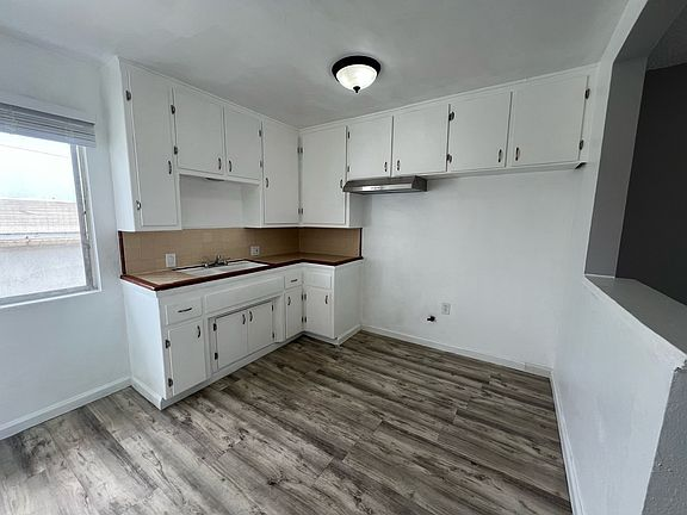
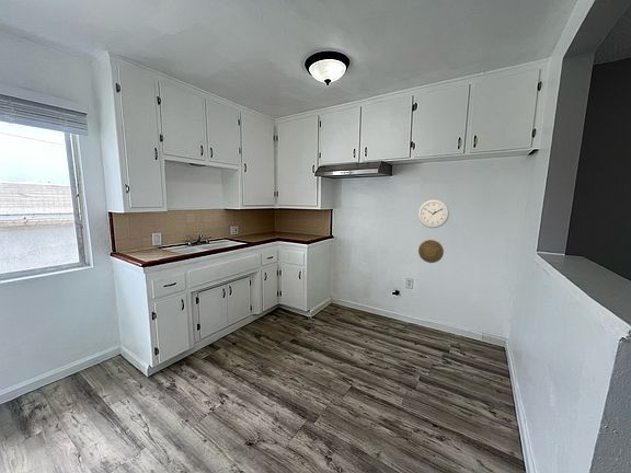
+ decorative plate (431, 251)
+ wall clock (433, 214)
